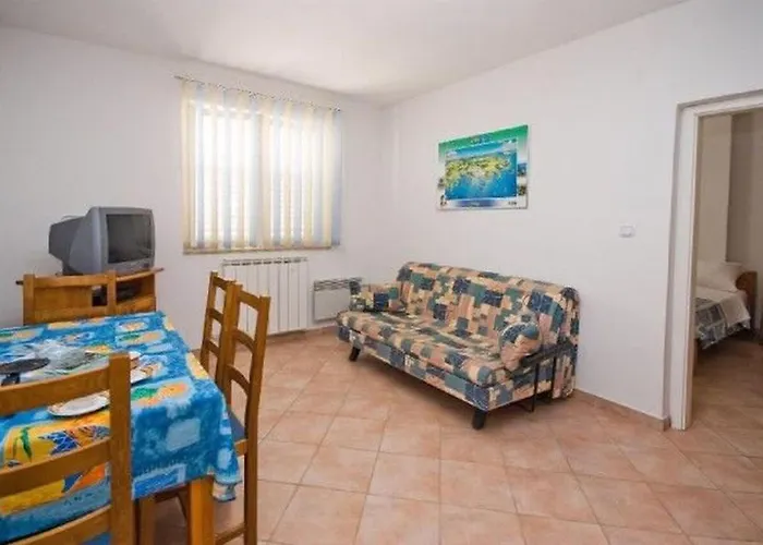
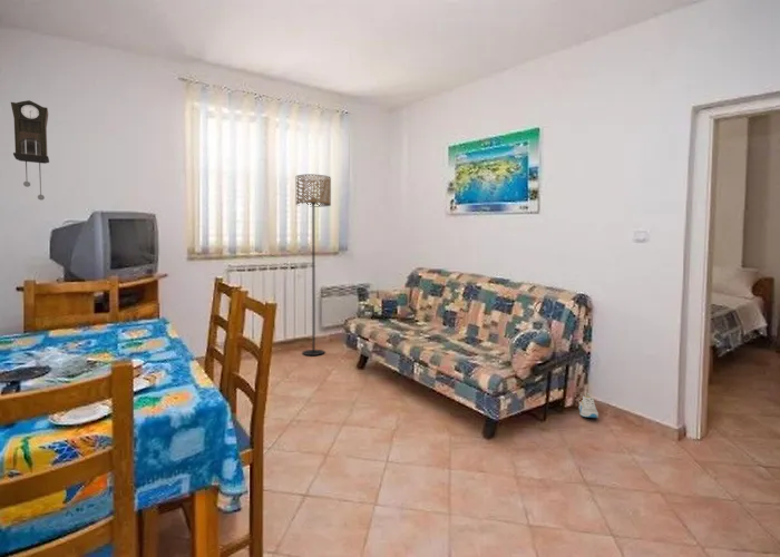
+ floor lamp (313, 265)
+ pendulum clock (31, 150)
+ sneaker (588, 405)
